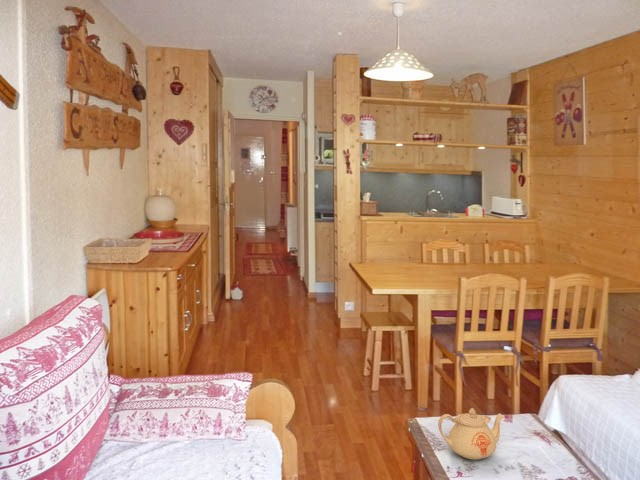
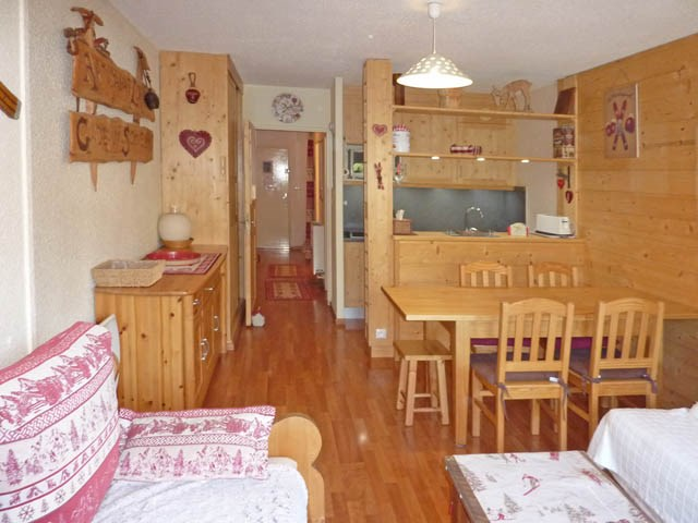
- teapot (471, 430)
